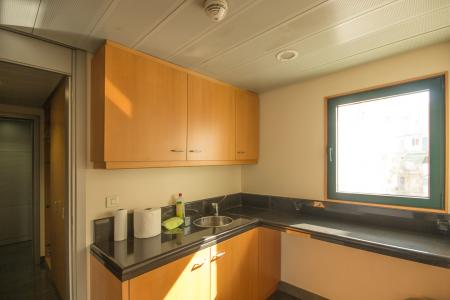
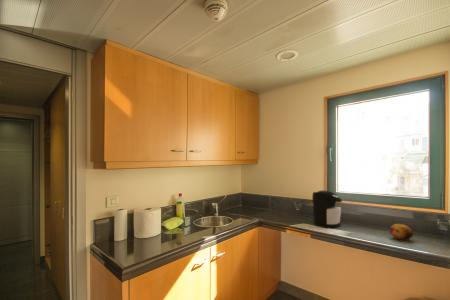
+ coffee maker (327, 207)
+ fruit (401, 231)
